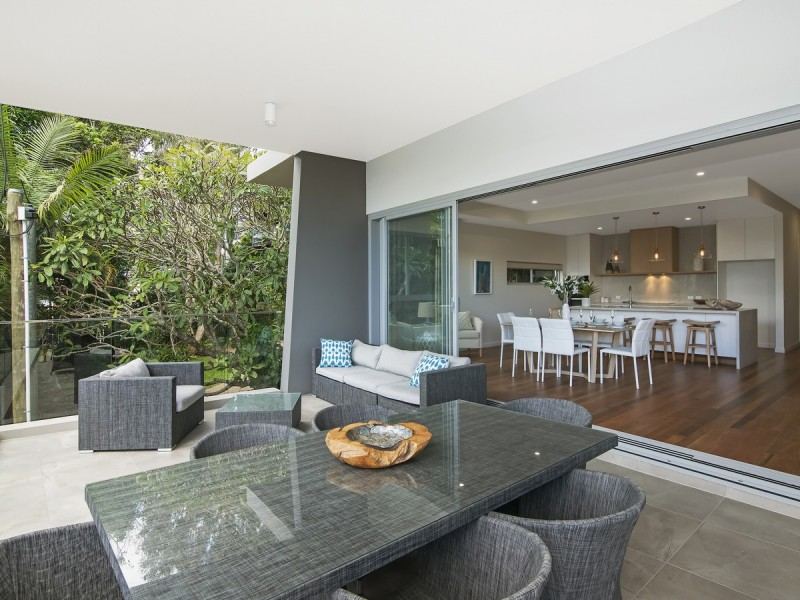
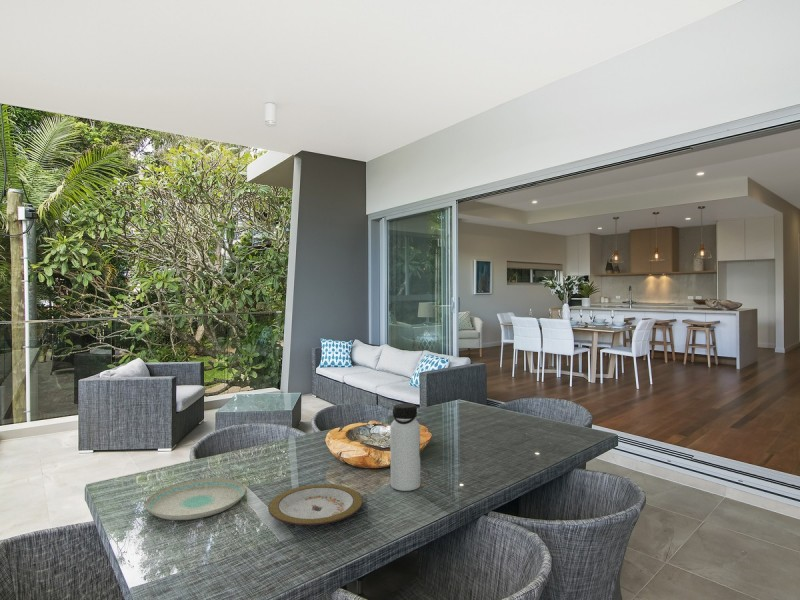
+ plate (197, 498)
+ plate (316, 505)
+ water bottle (405, 445)
